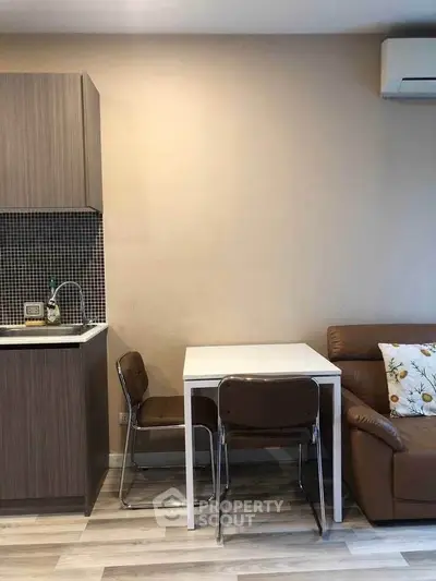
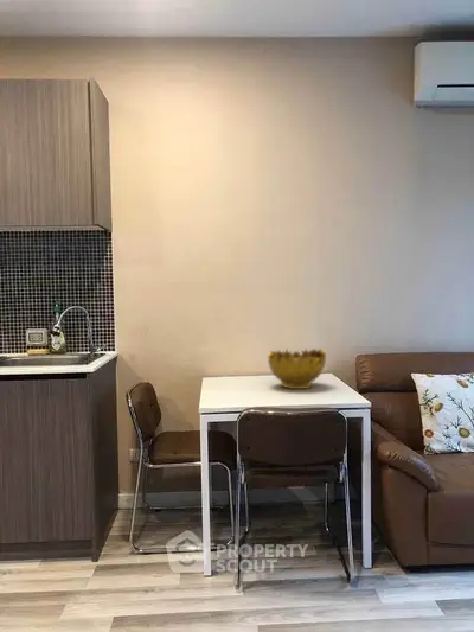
+ decorative bowl (296, 369)
